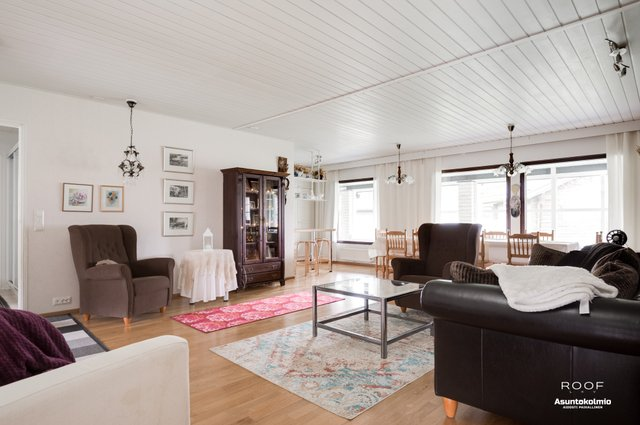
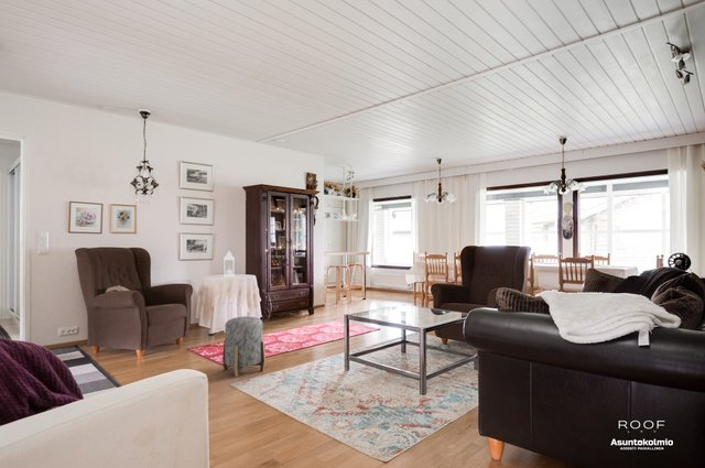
+ stool (243, 344)
